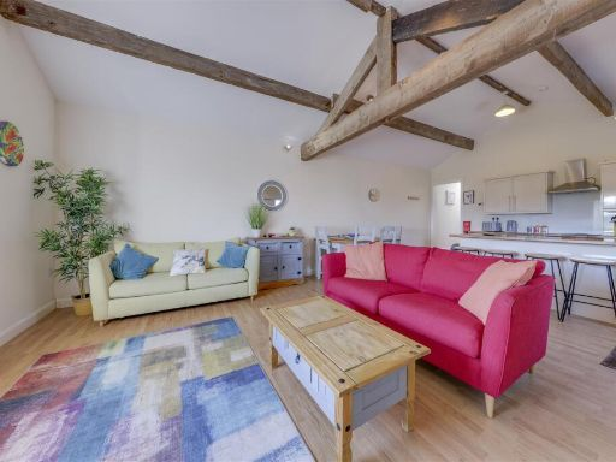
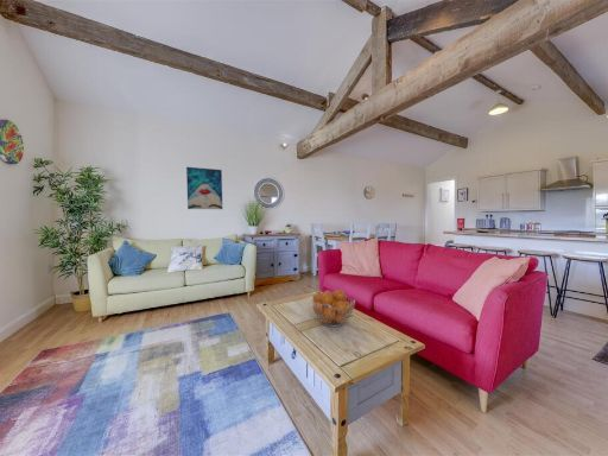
+ fruit basket (332, 306)
+ wall art (204, 189)
